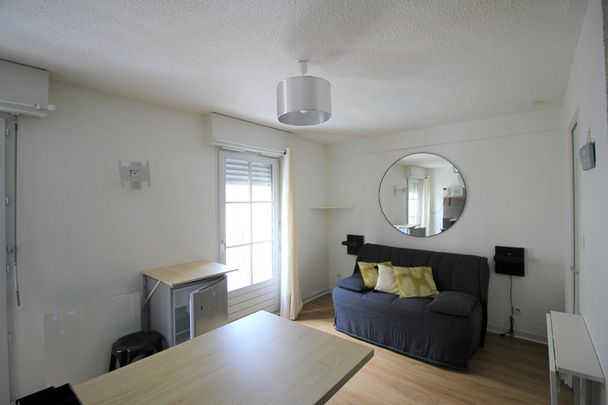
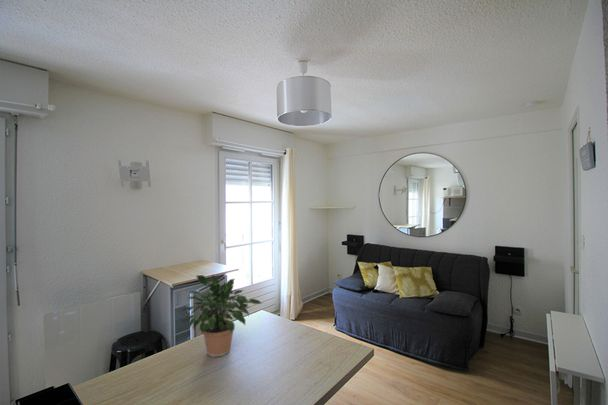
+ potted plant (224, 312)
